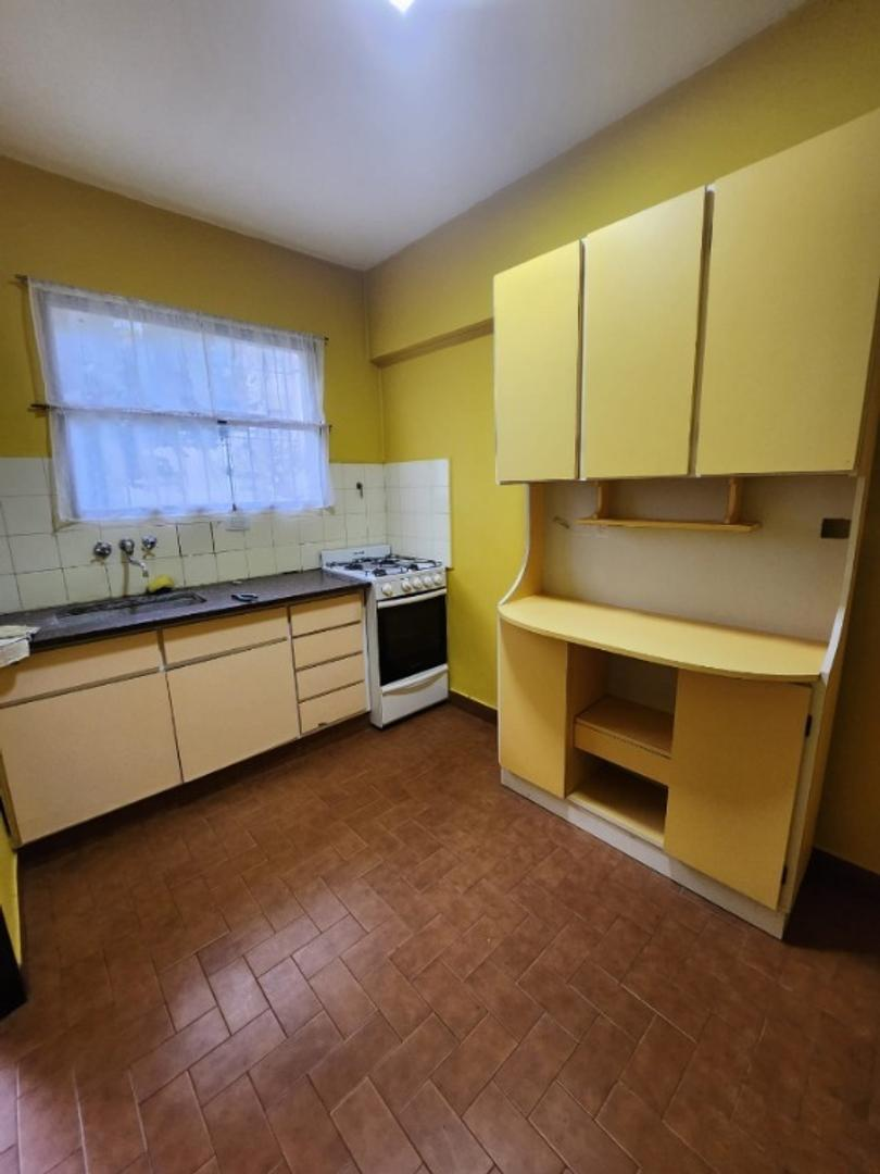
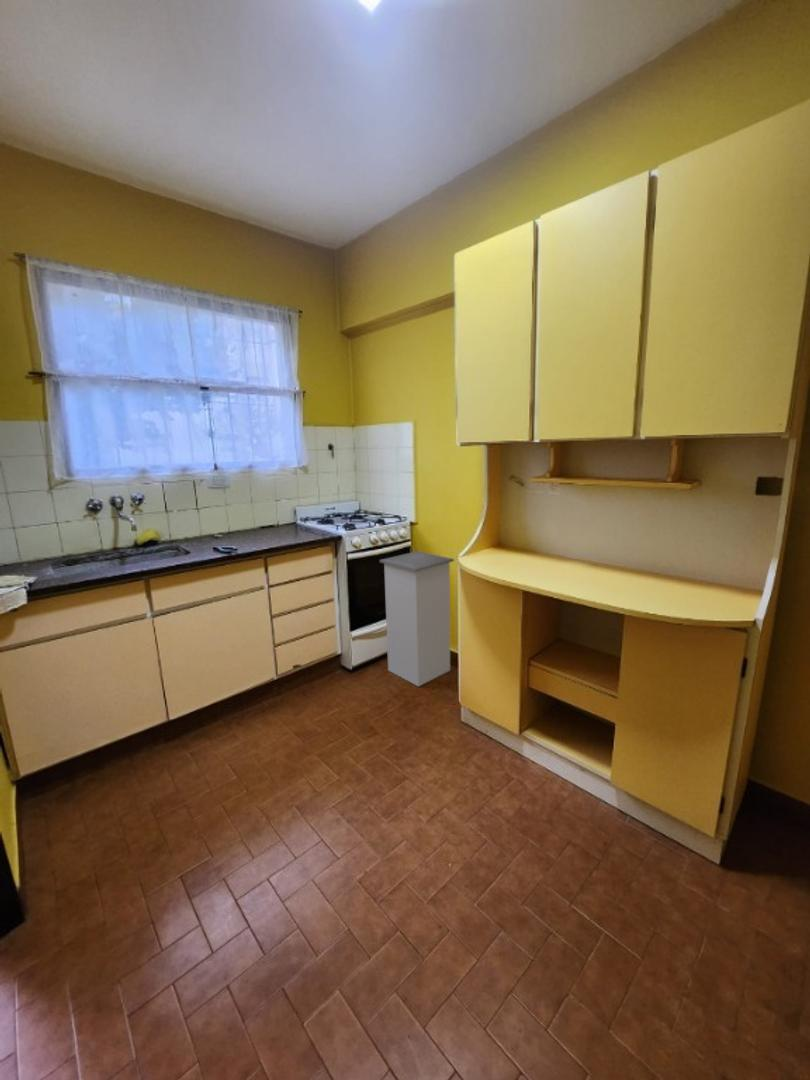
+ trash can (417, 615)
